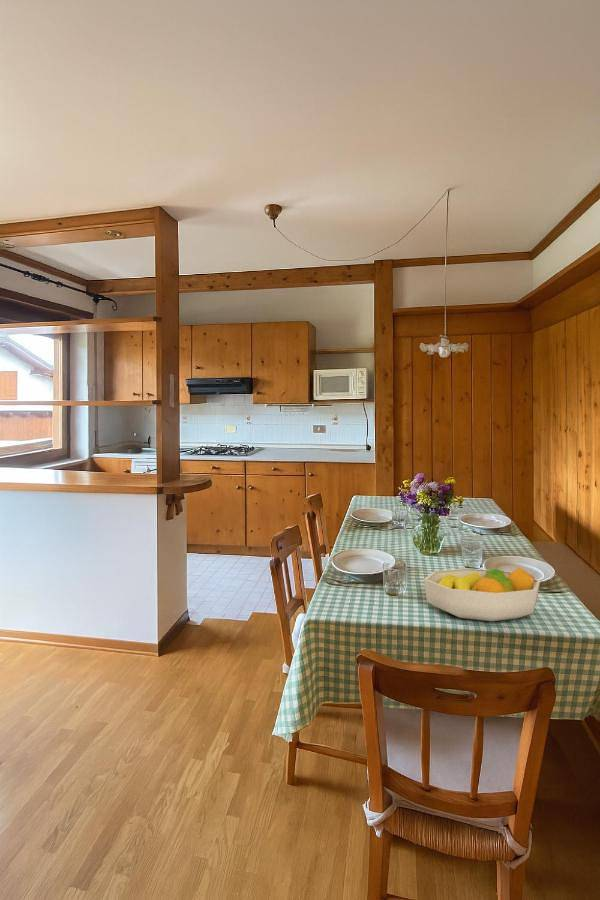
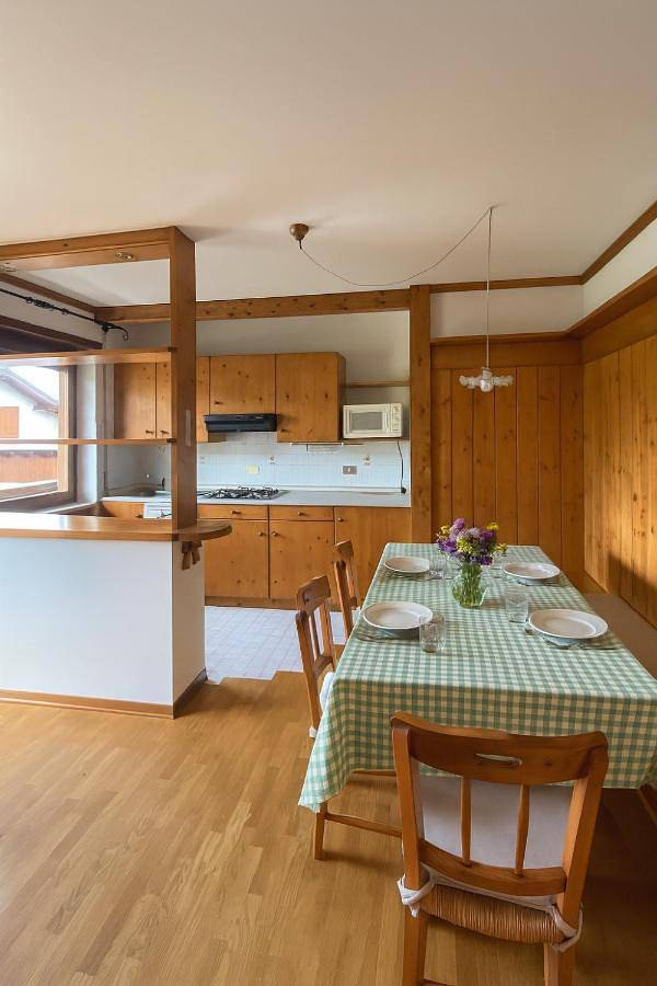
- fruit bowl (481, 588)
